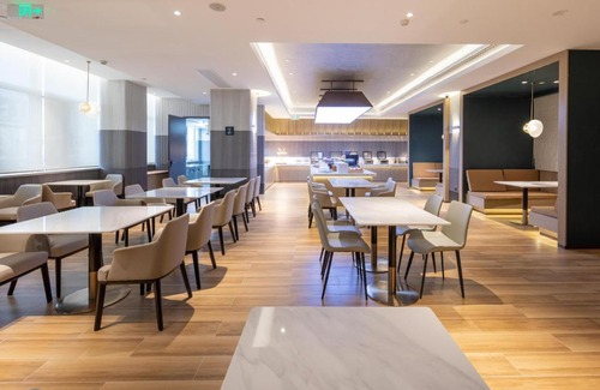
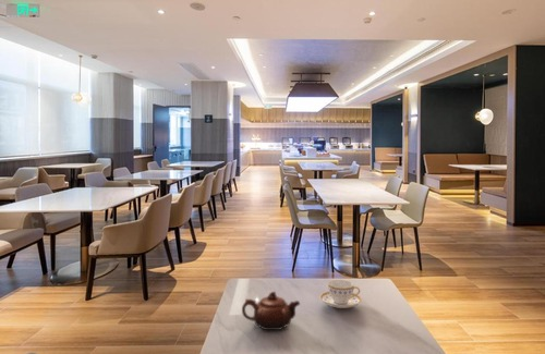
+ teacup (340, 294)
+ teapot (270, 307)
